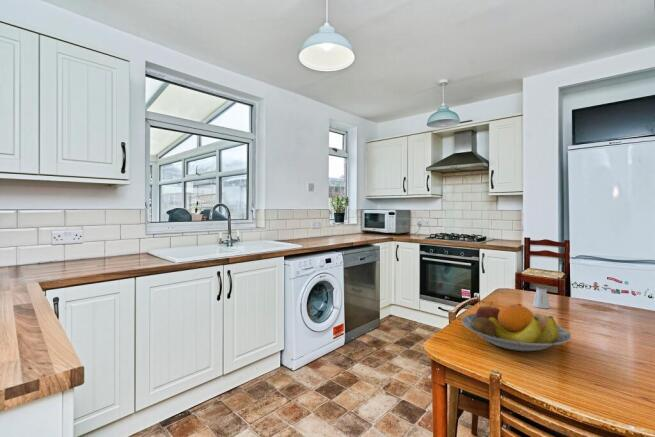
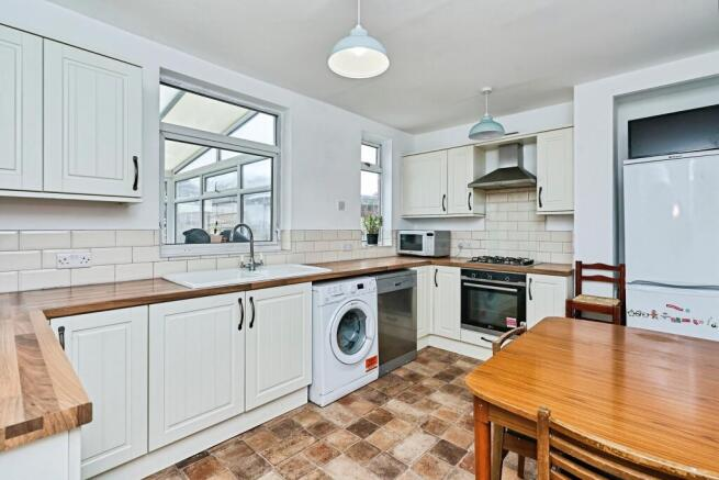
- fruit bowl (512, 322)
- saltshaker (541, 296)
